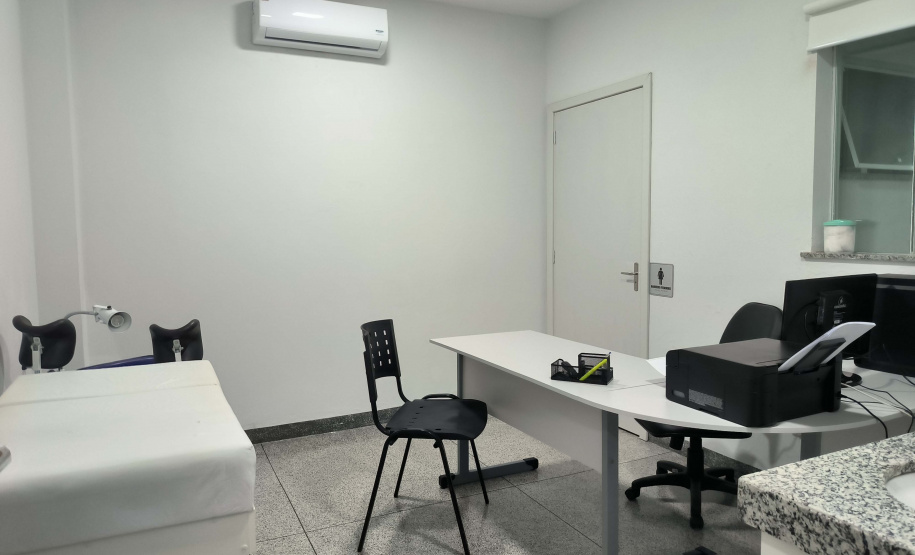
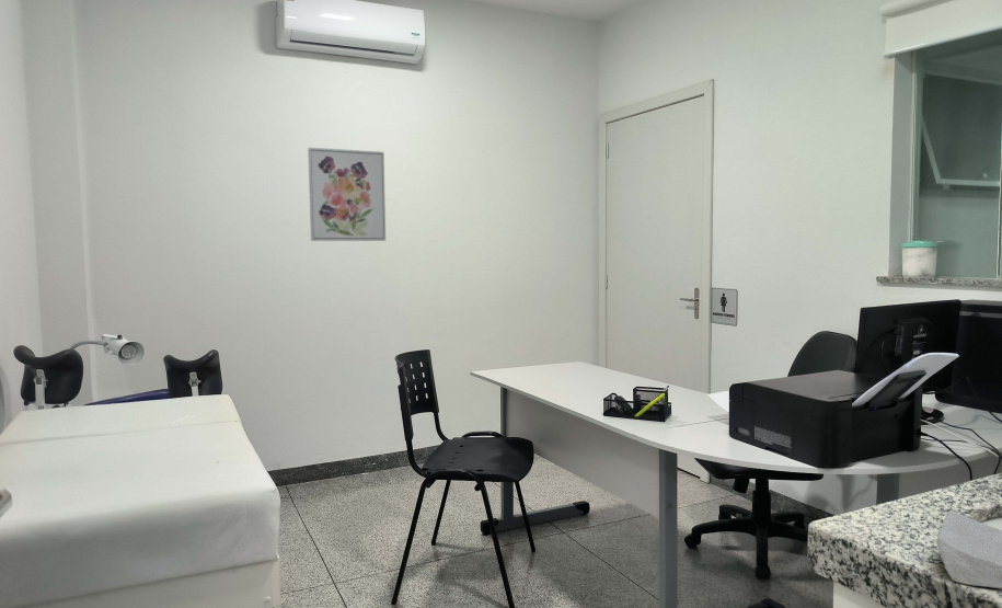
+ soap bar (971, 548)
+ wall art (347, 195)
